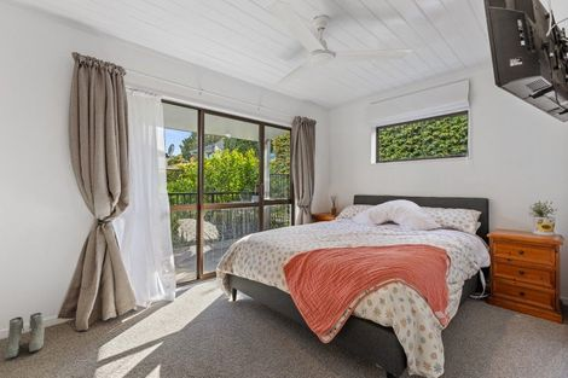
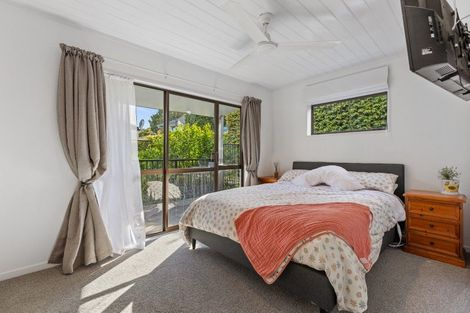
- boots (23, 330)
